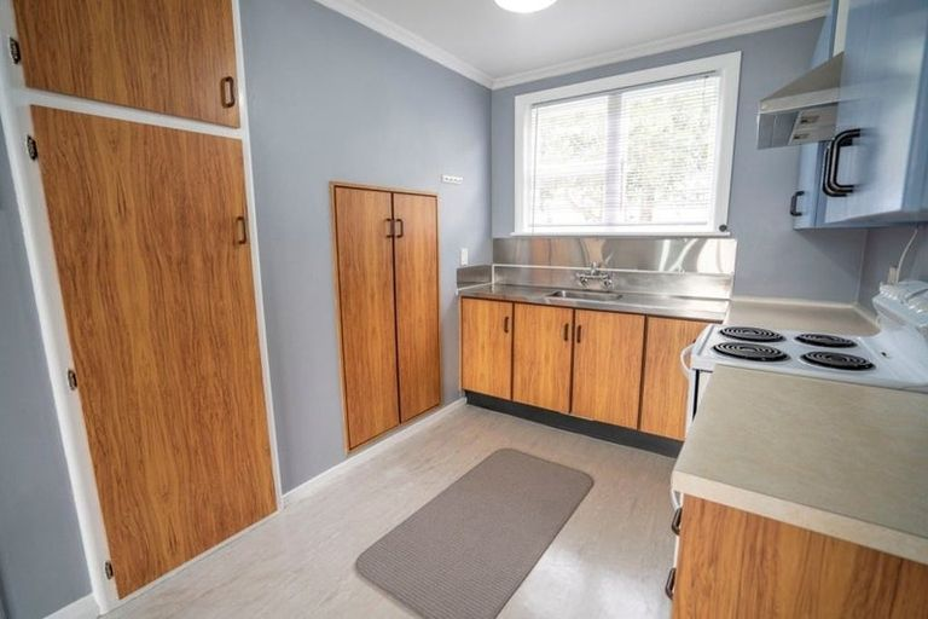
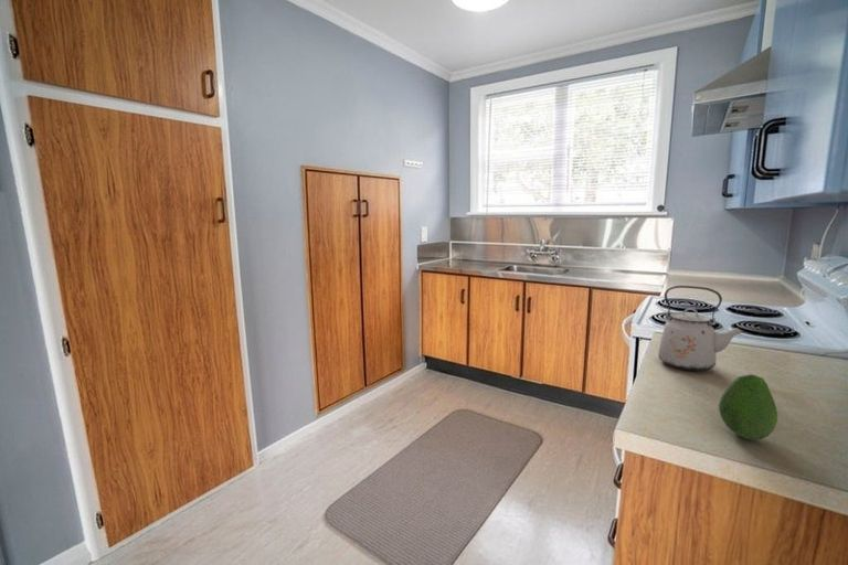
+ kettle (700, 328)
+ fruit (748, 405)
